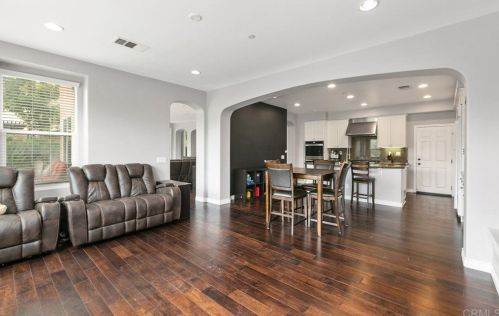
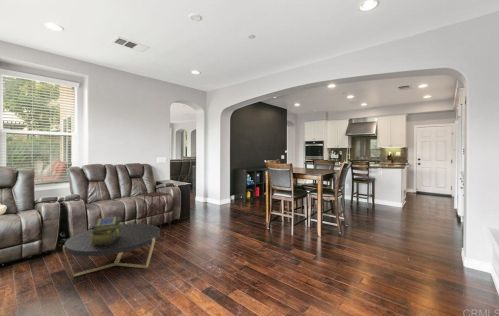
+ side table (155, 214)
+ coffee table (116, 249)
+ stack of books (107, 229)
